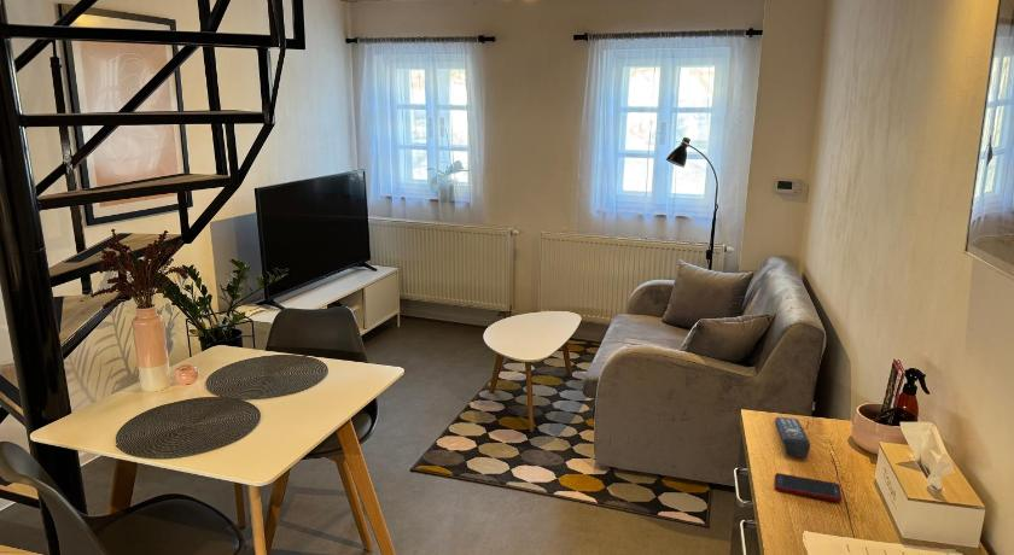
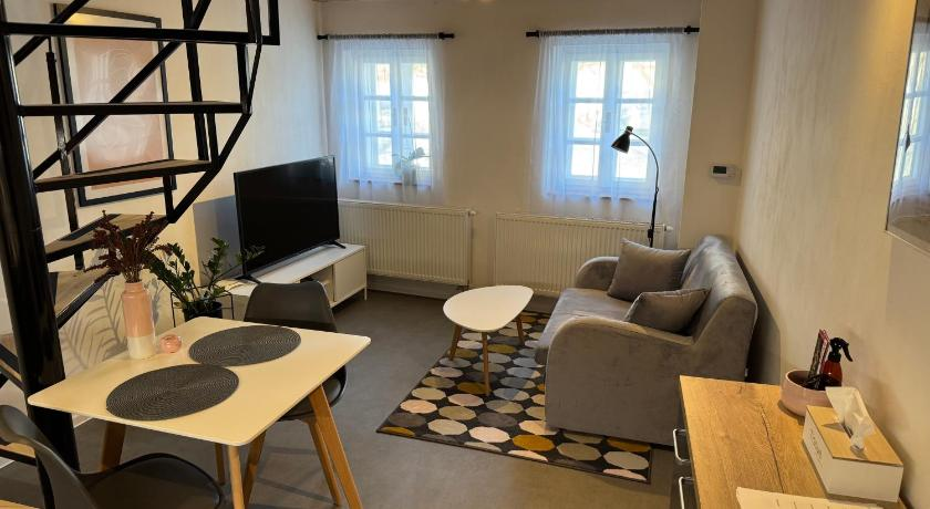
- remote control (791, 433)
- cell phone (806, 486)
